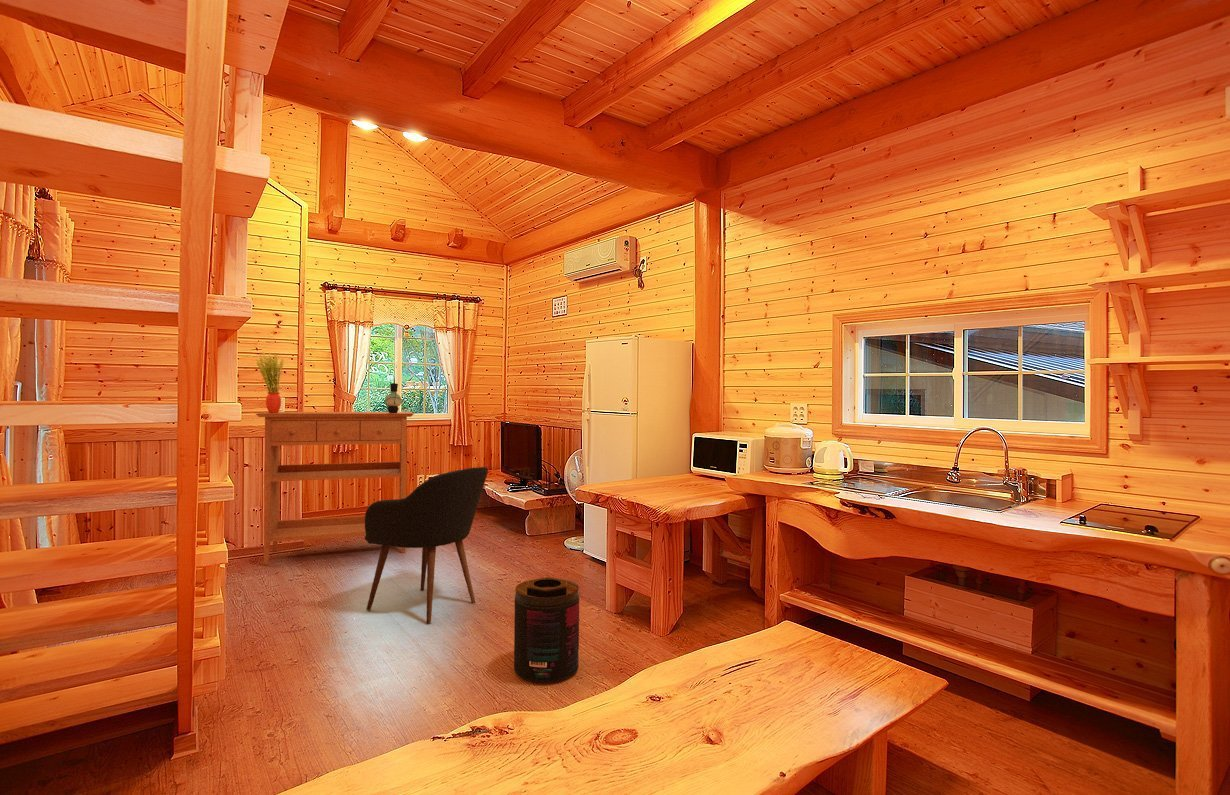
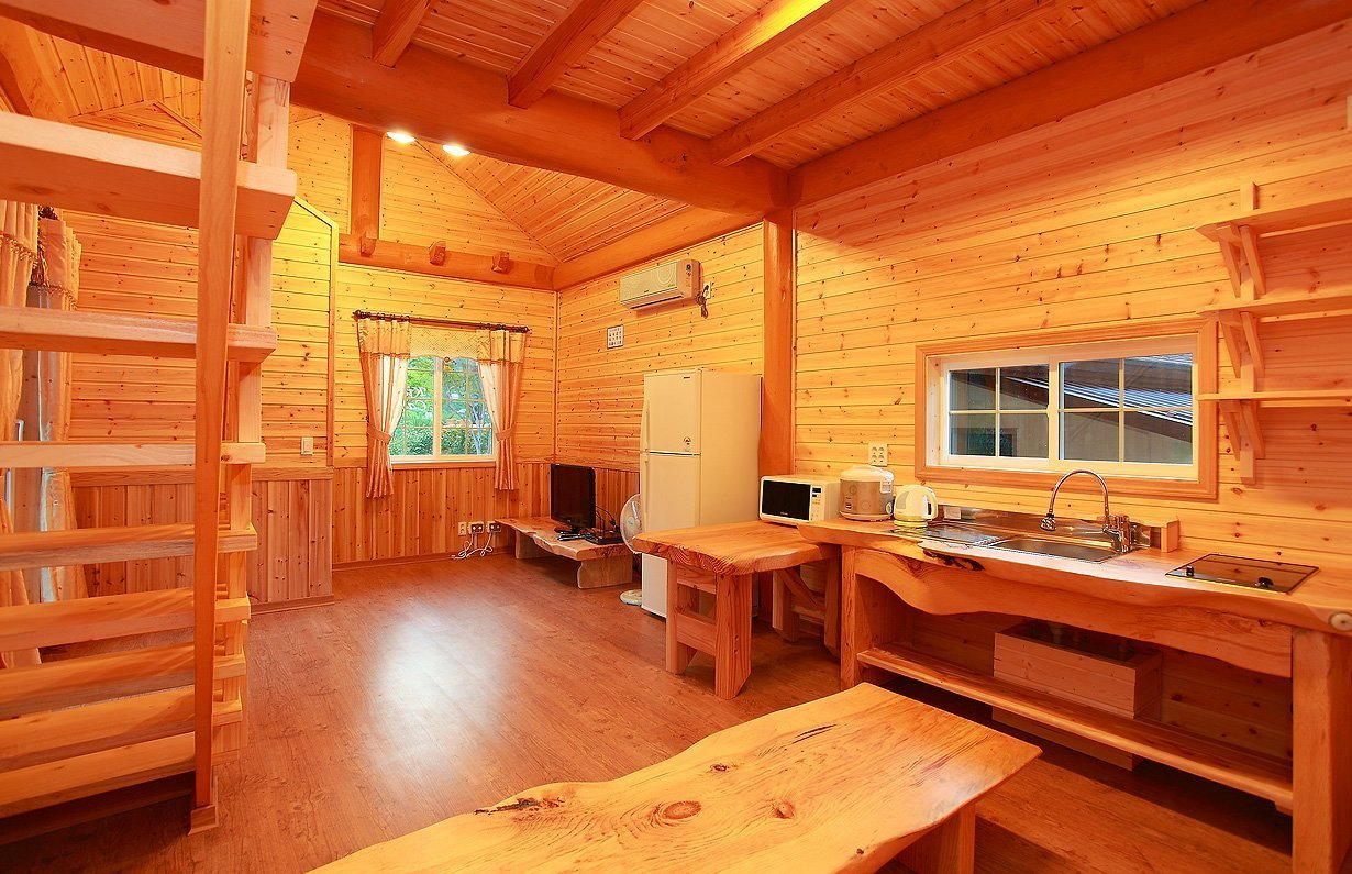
- lantern (393, 395)
- armchair (423, 535)
- console table (339, 478)
- supplement container (546, 626)
- potted plant (269, 382)
